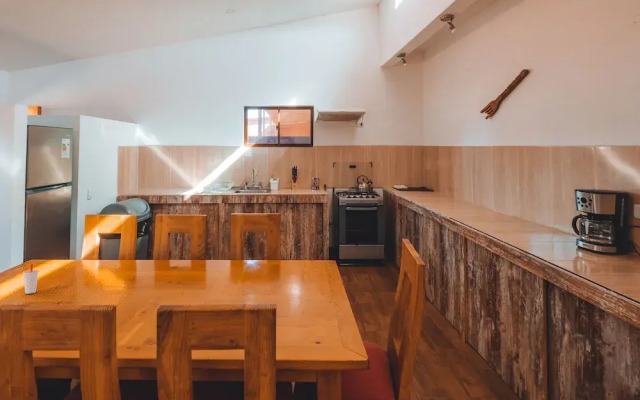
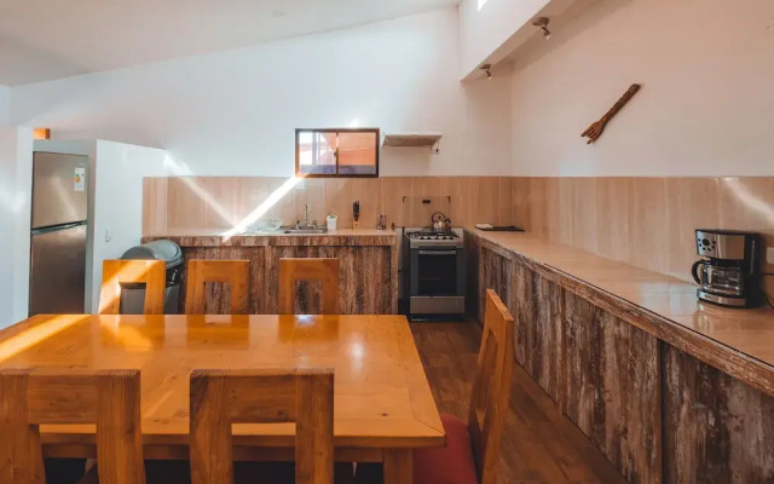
- cup (30, 278)
